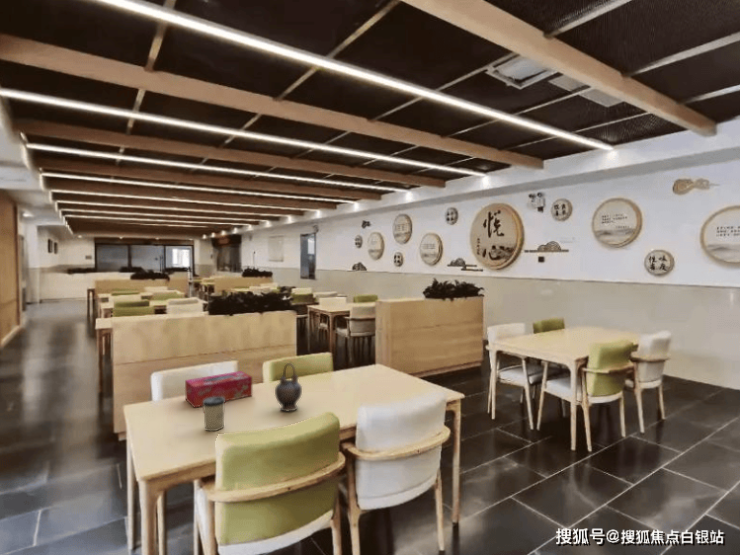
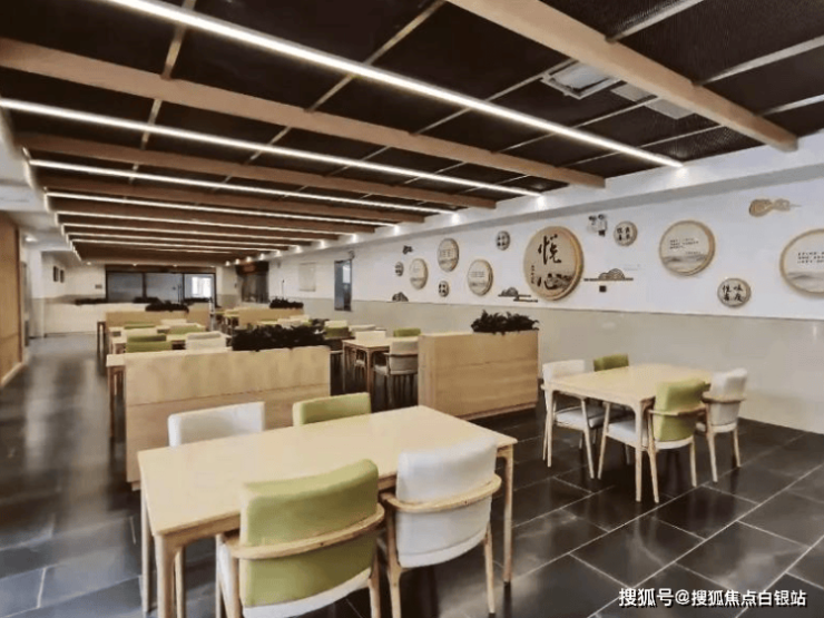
- teapot (290, 387)
- cup (214, 413)
- tissue box (219, 388)
